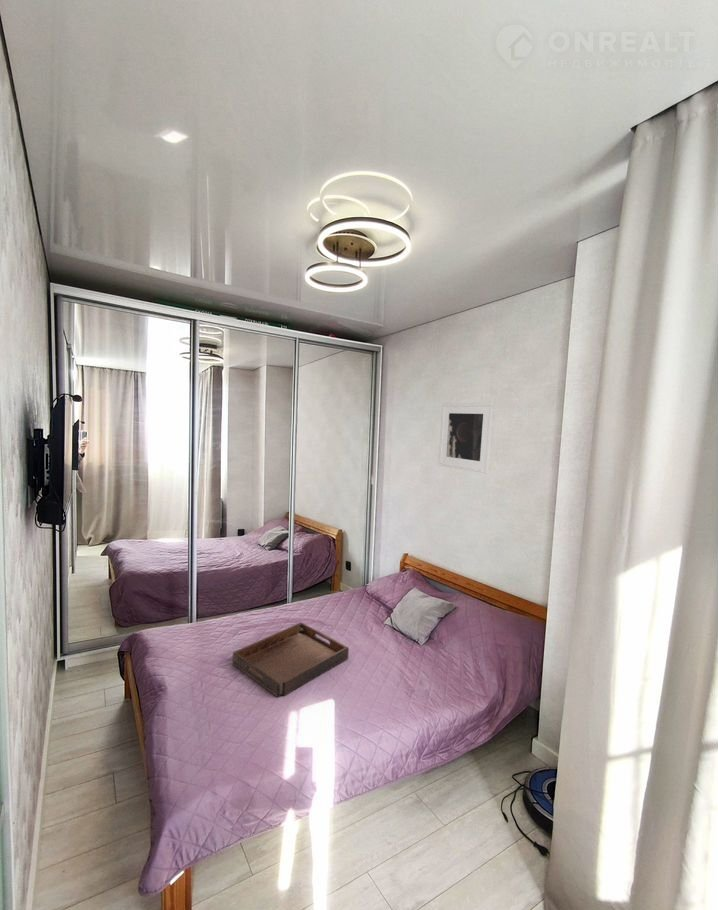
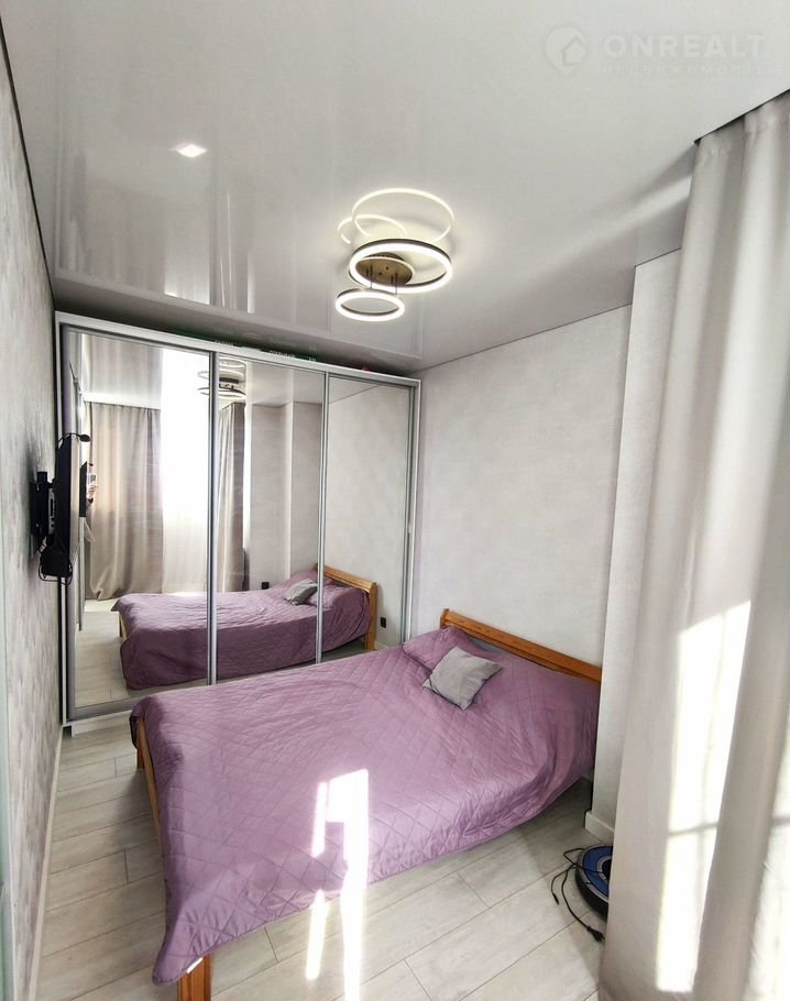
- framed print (464, 436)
- serving tray (291, 655)
